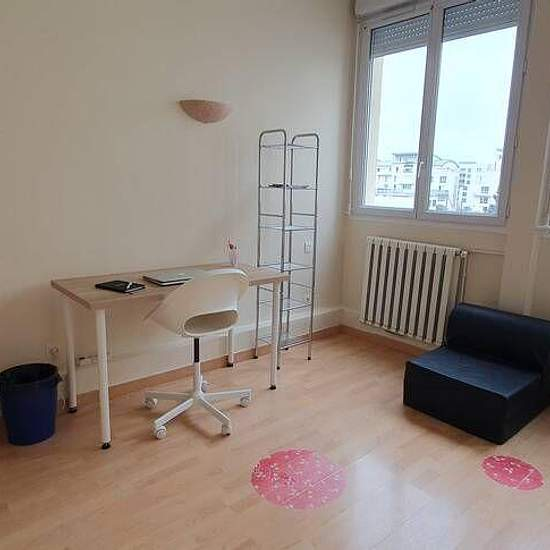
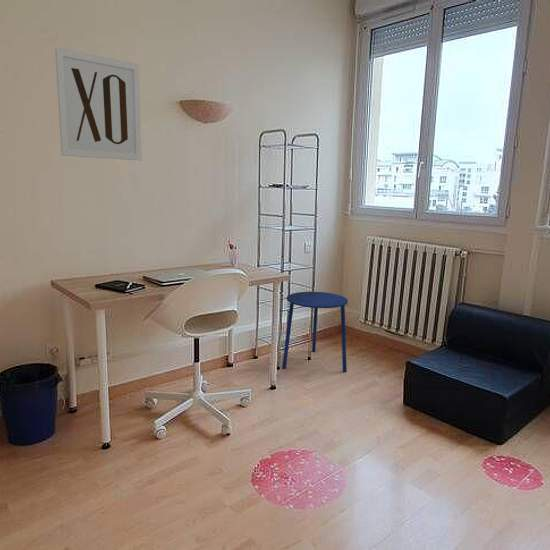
+ wall art (101, 108)
+ side table (316, 330)
